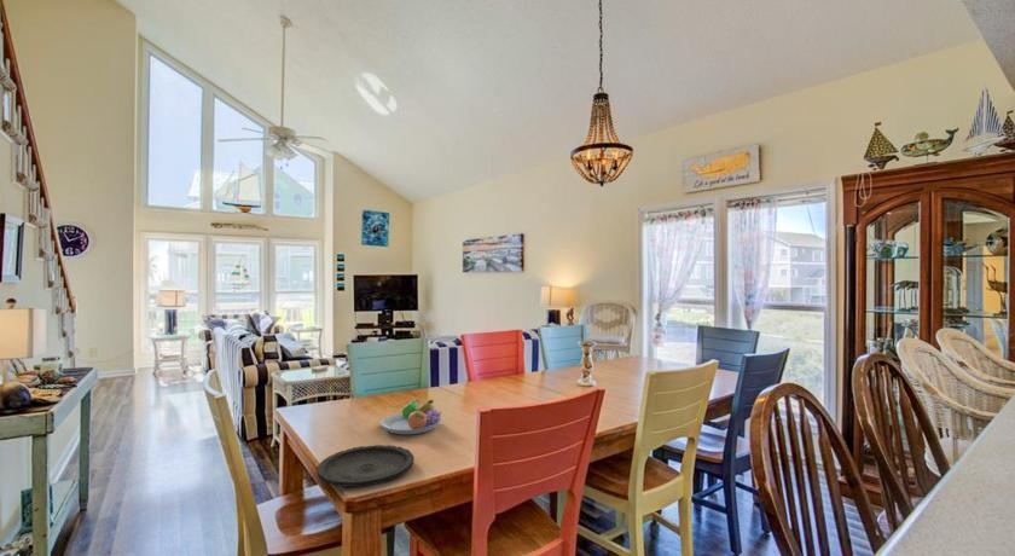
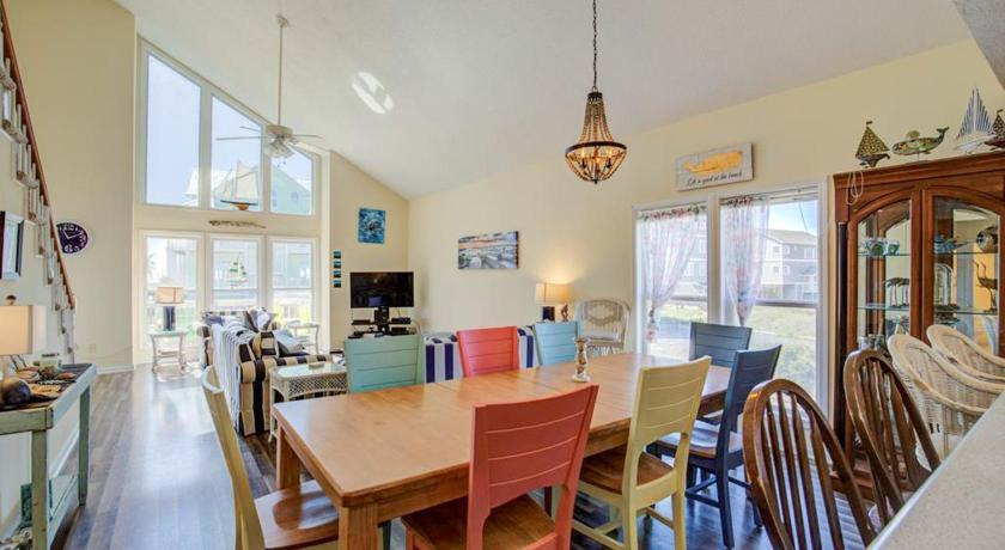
- fruit bowl (412, 413)
- plate (366, 464)
